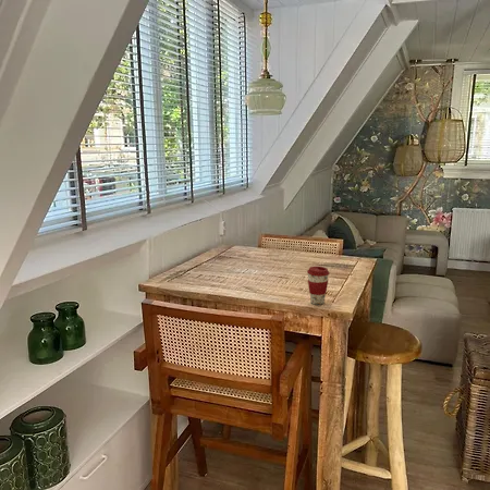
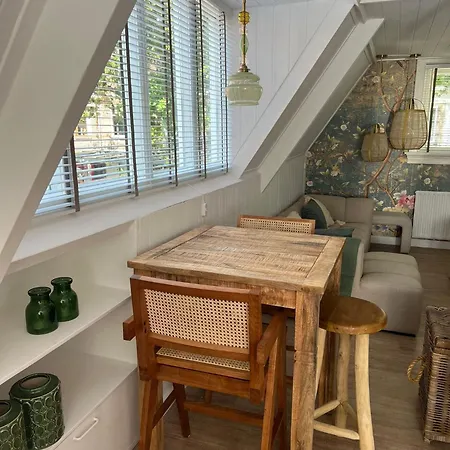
- coffee cup (317, 285)
